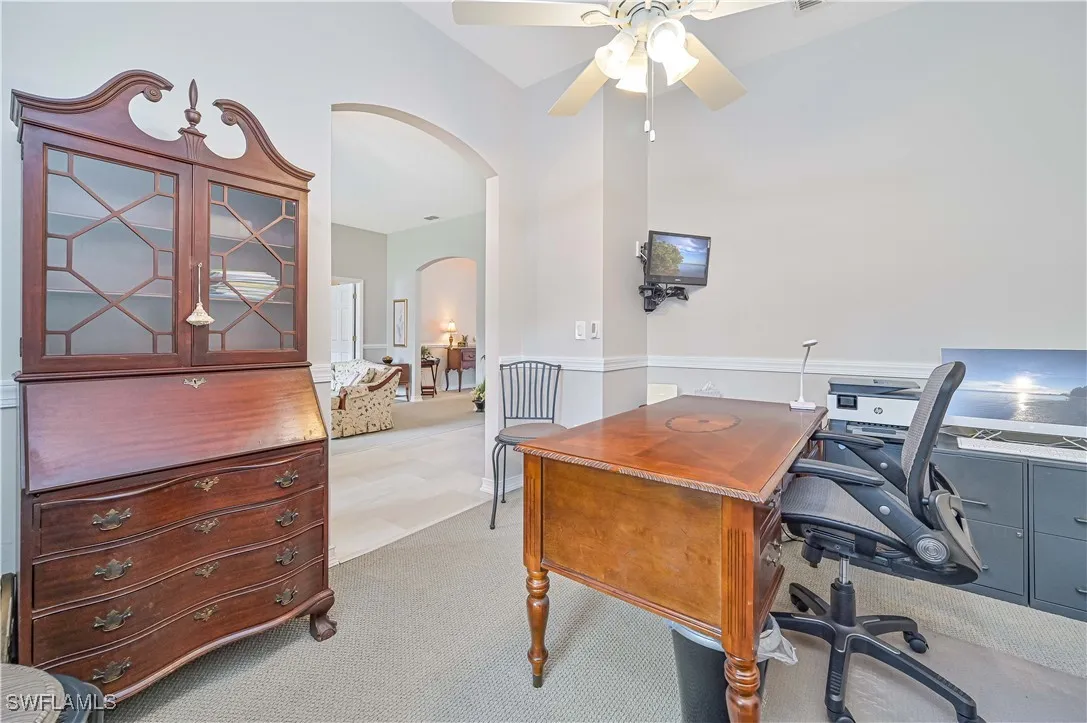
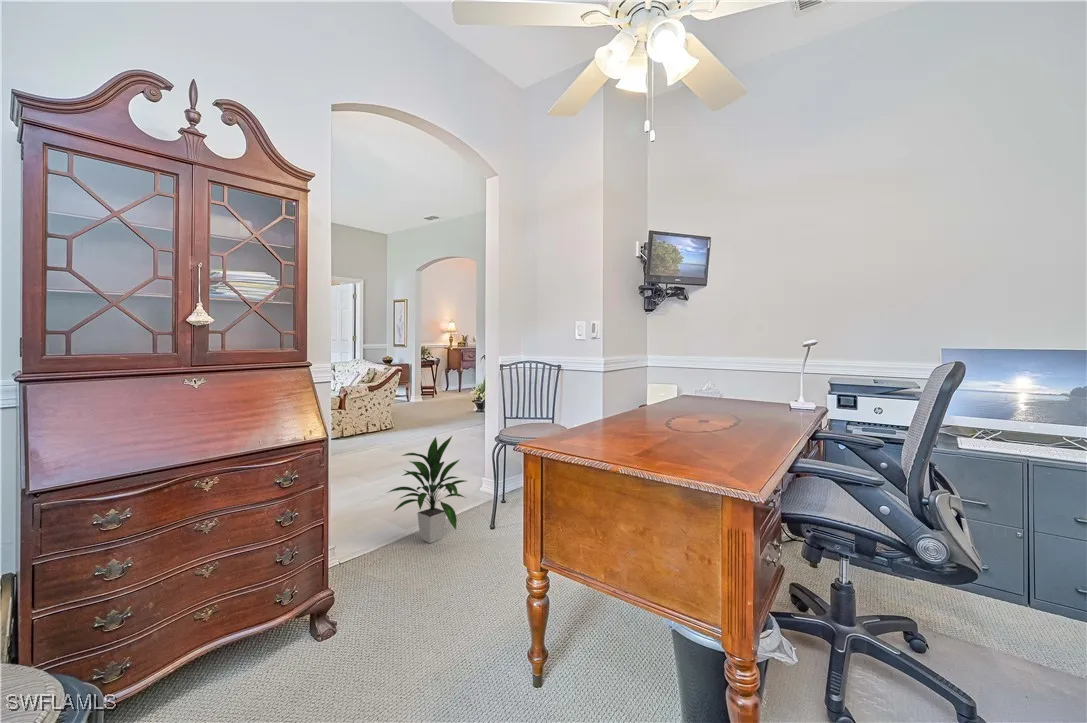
+ indoor plant (432, 489)
